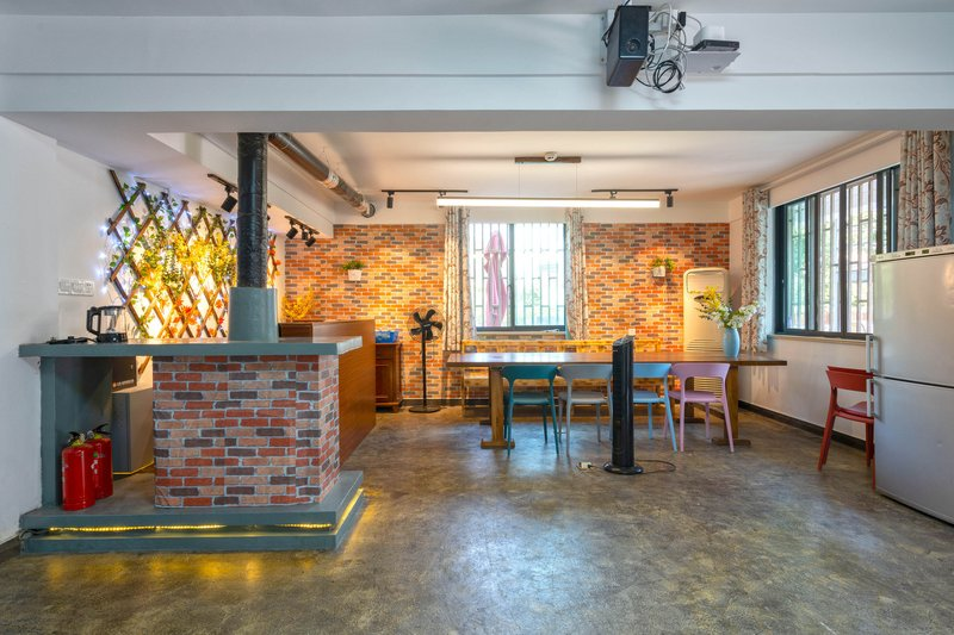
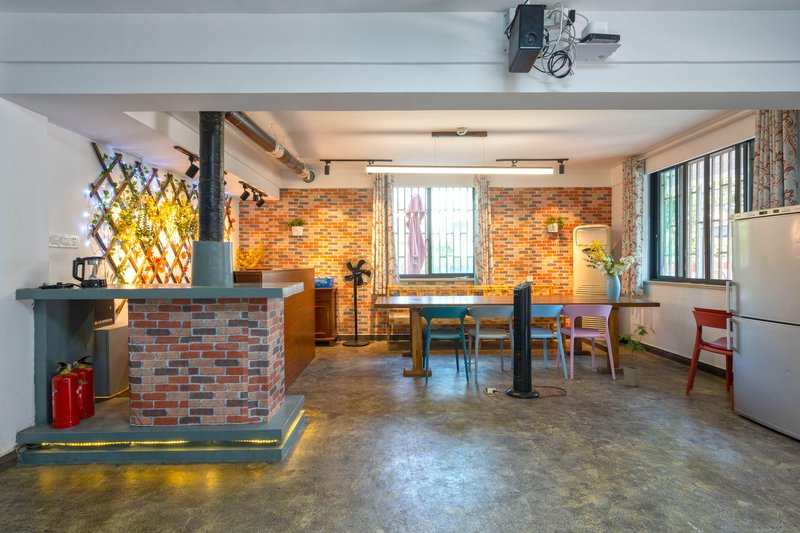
+ house plant (636, 354)
